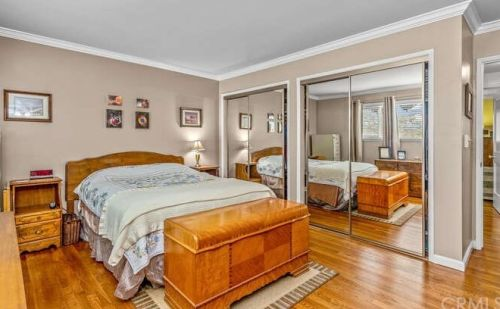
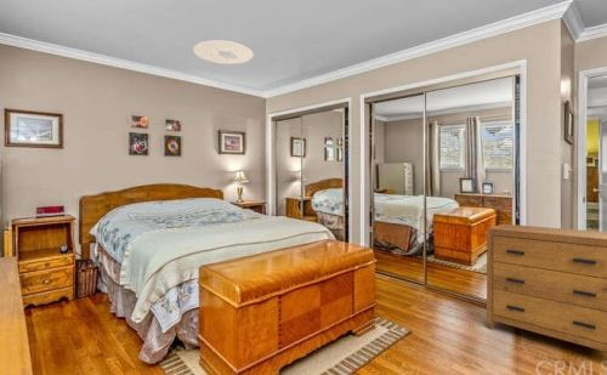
+ ceiling light (223, 50)
+ dresser (554, 284)
